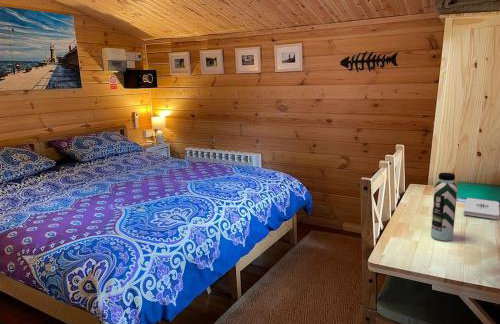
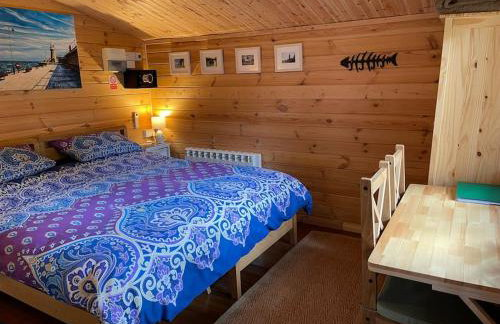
- notepad (481, 207)
- water bottle (444, 206)
